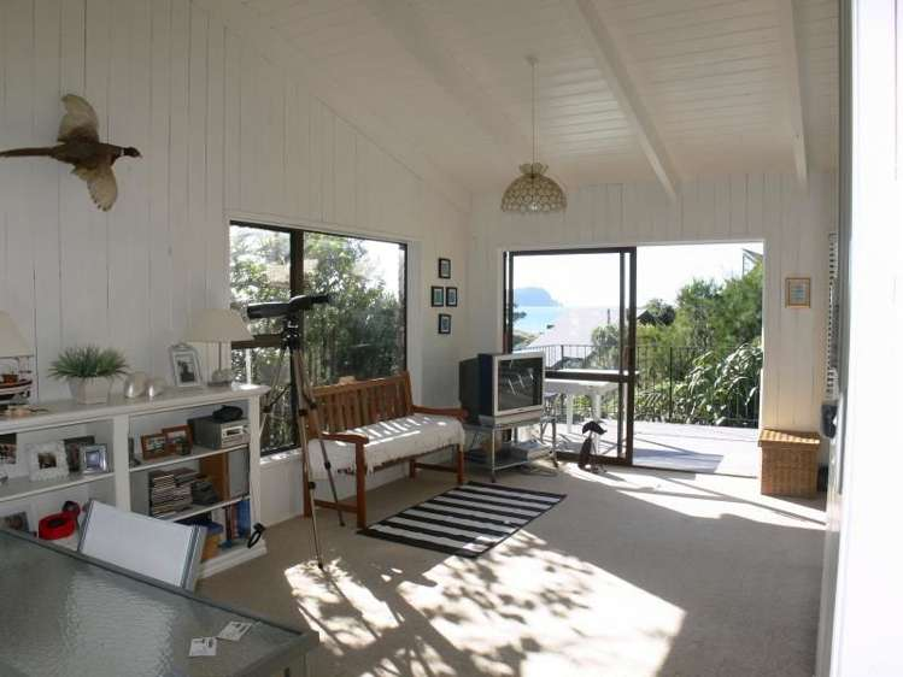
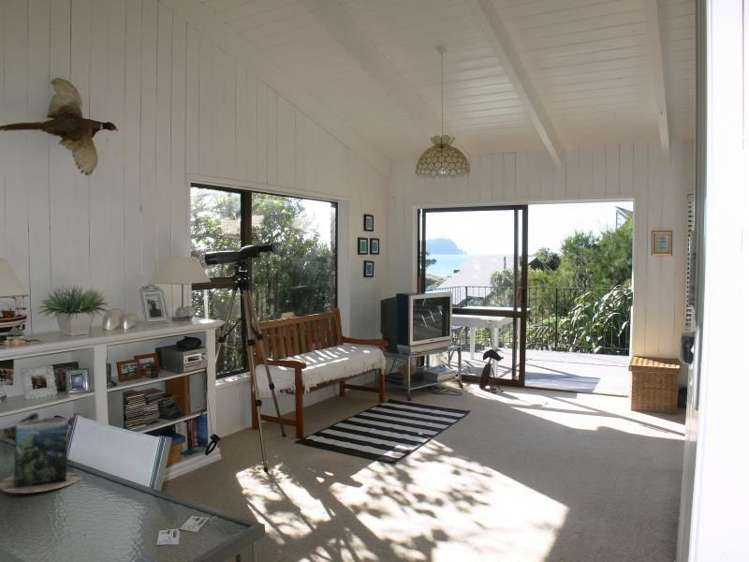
+ book (43, 447)
